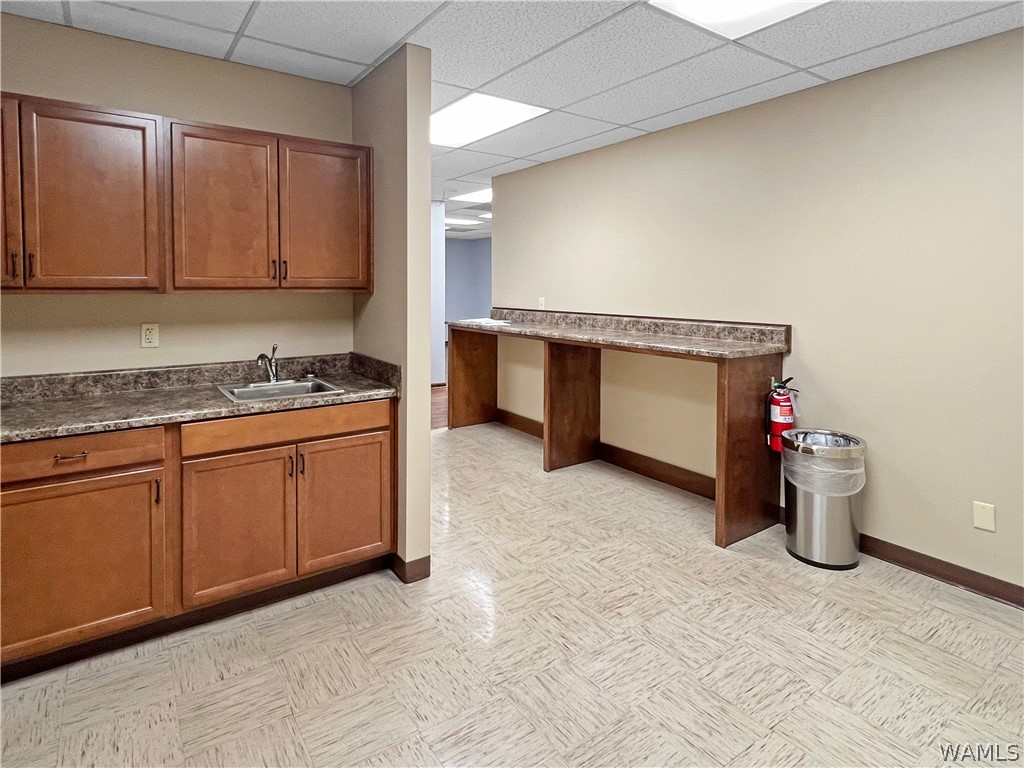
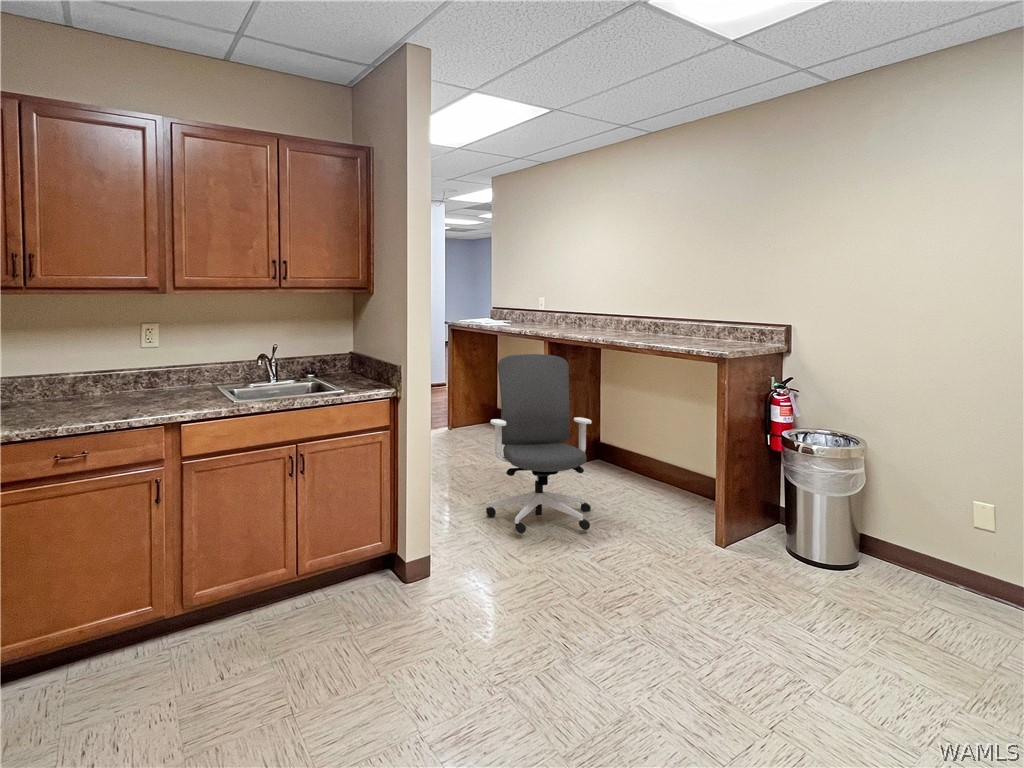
+ office chair (542, 436)
